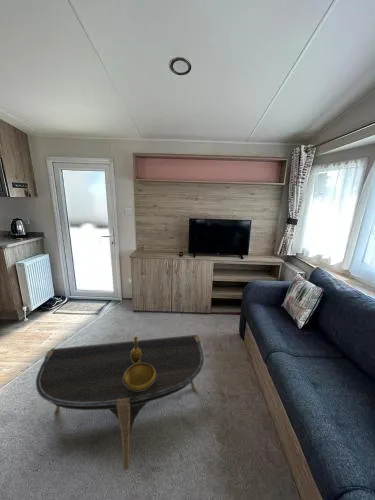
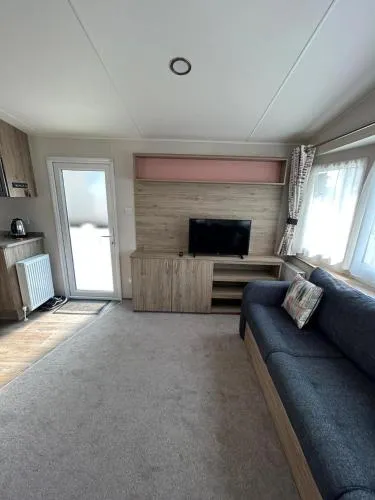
- coffee table (127, 397)
- decorative bowl (138, 361)
